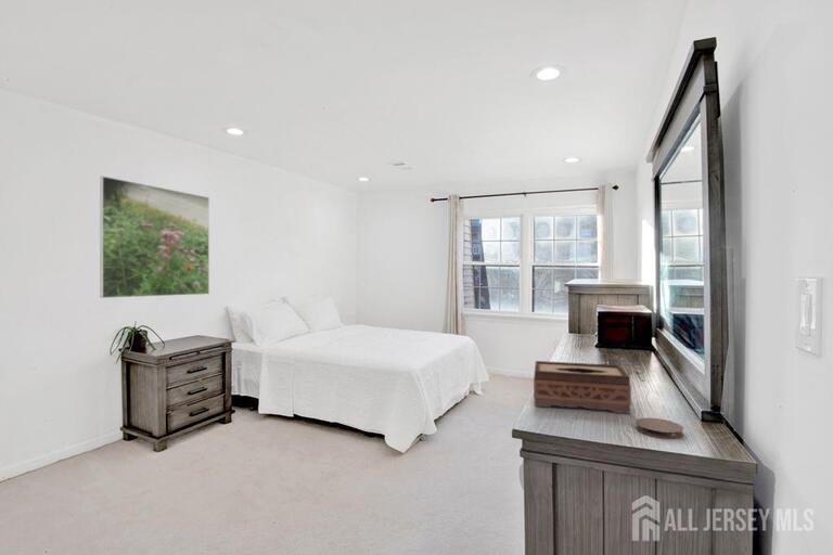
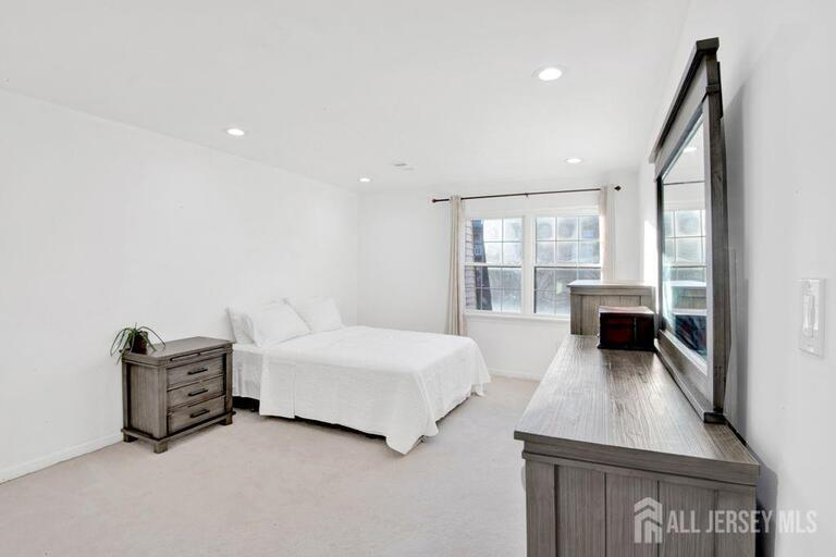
- tissue box (578, 385)
- coaster (658, 427)
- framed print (161, 242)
